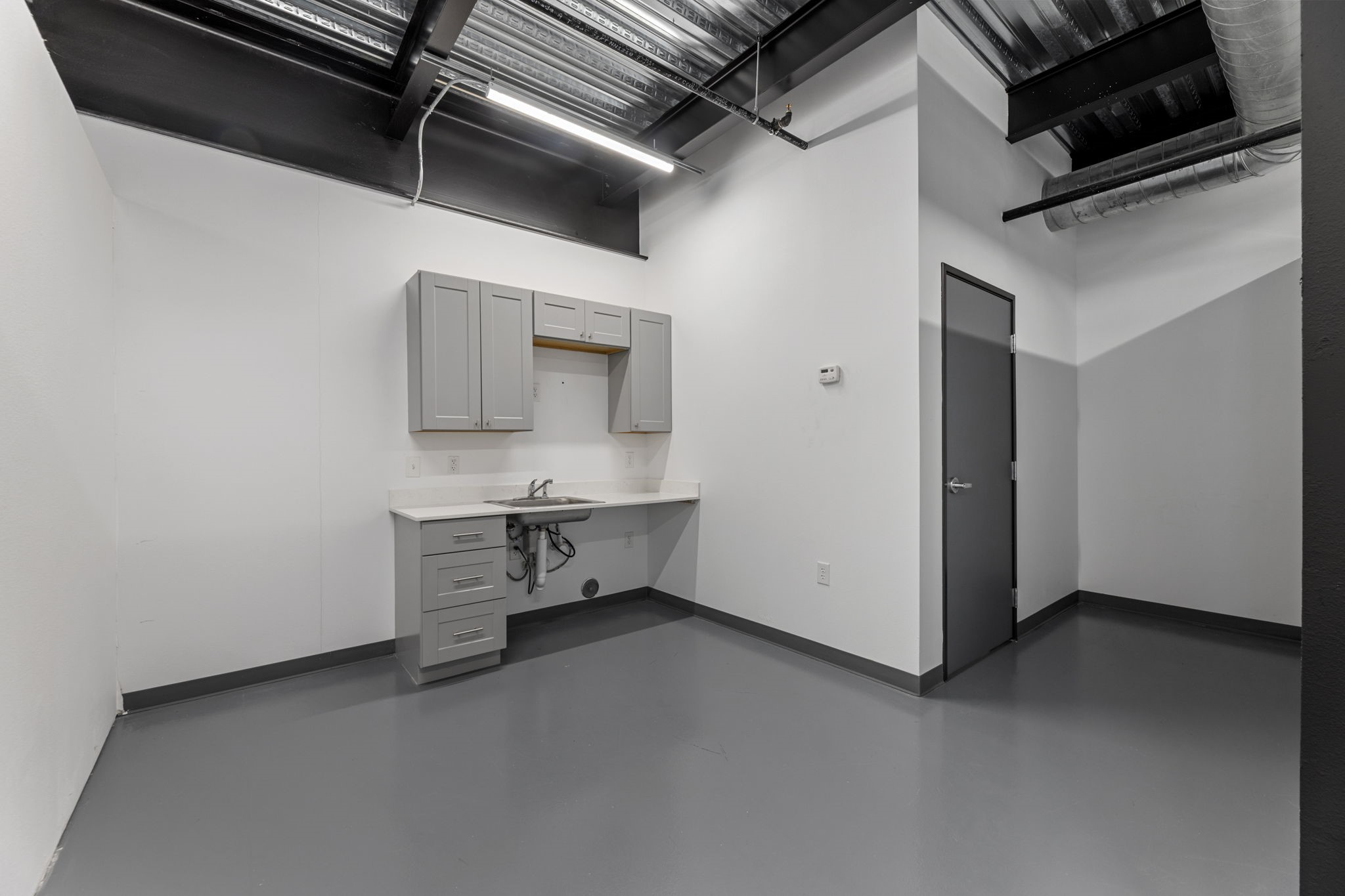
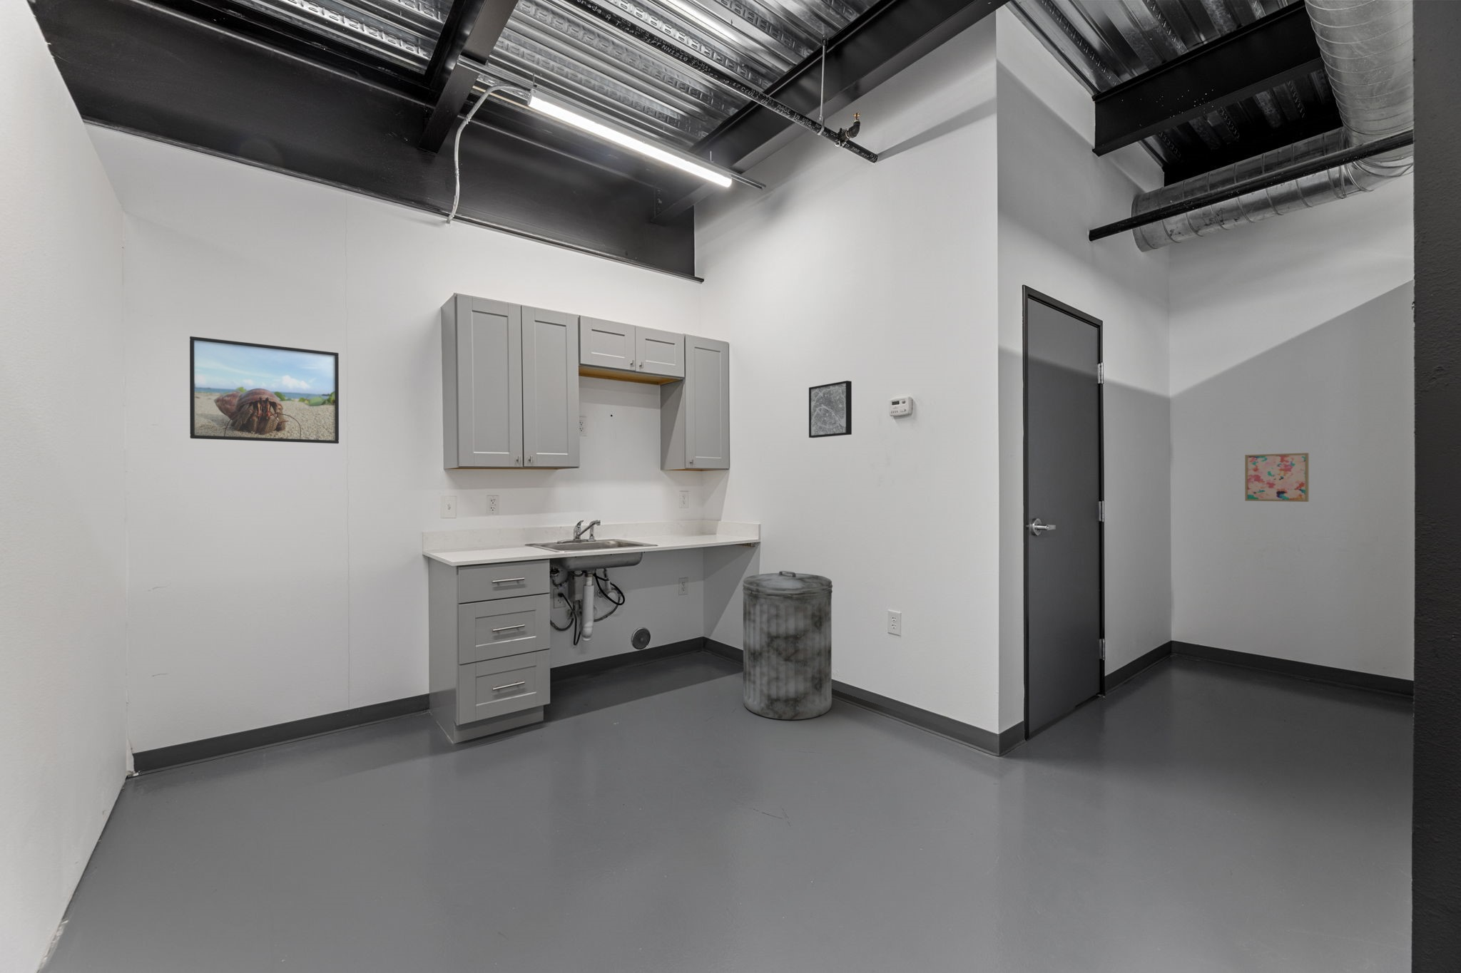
+ trash can (786, 637)
+ wall art (1275, 478)
+ wall art (829, 409)
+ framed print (268, 393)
